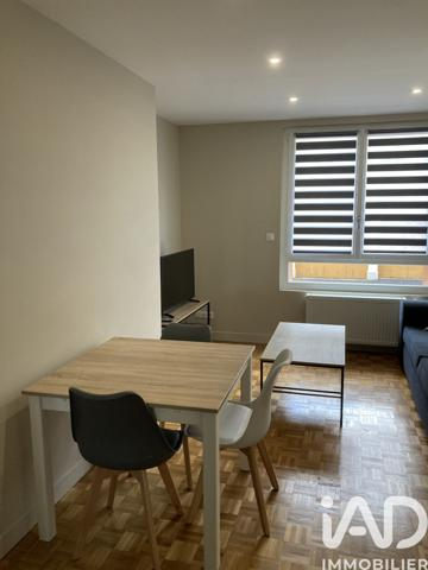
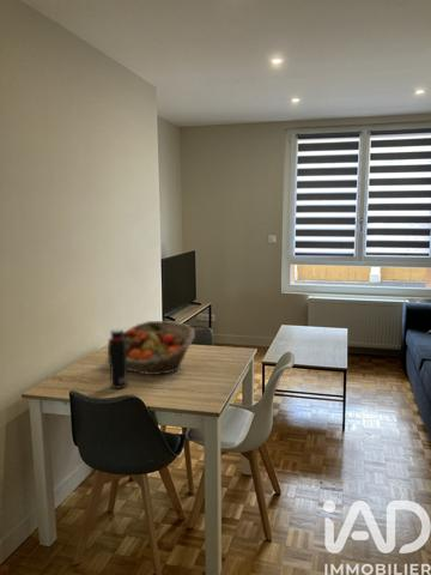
+ fruit basket (153, 346)
+ water bottle (116, 358)
